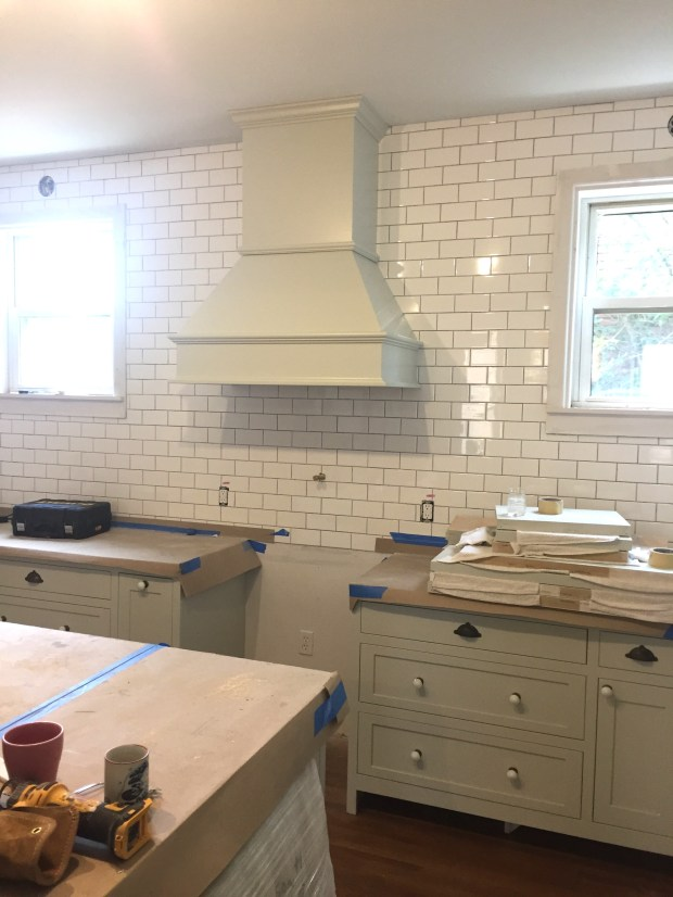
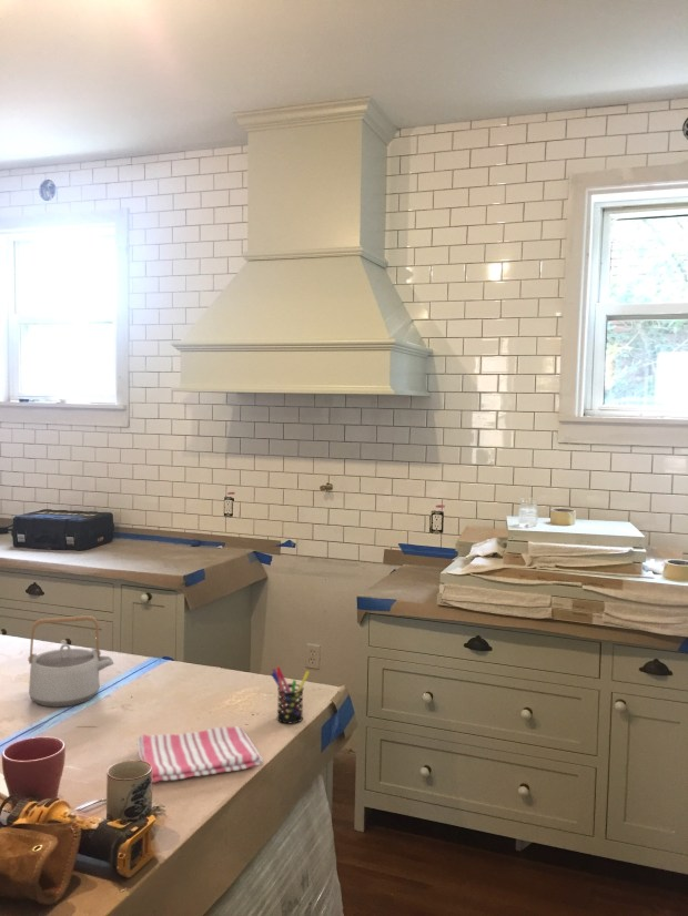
+ dish towel (199, 750)
+ pen holder (290, 693)
+ teapot (71, 657)
